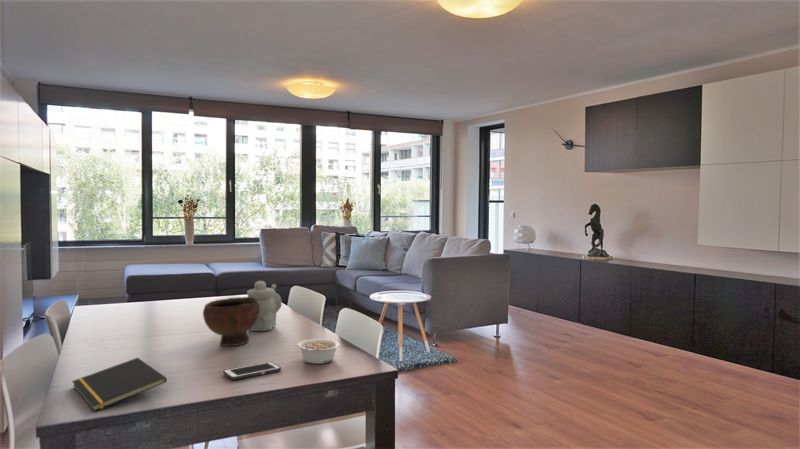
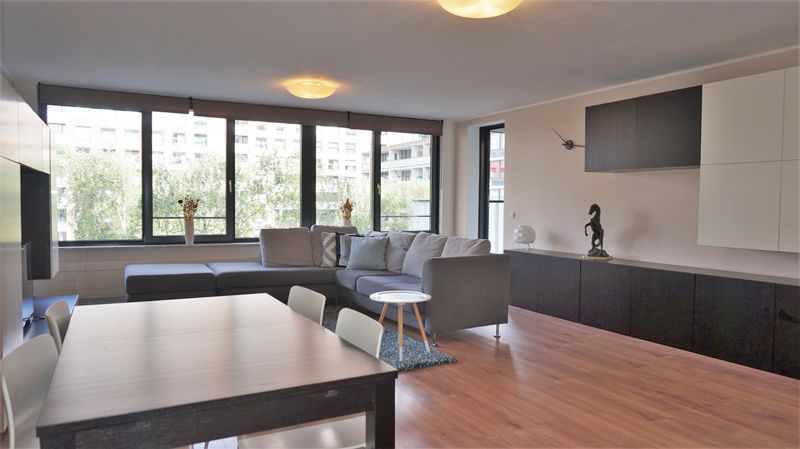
- cell phone (252, 370)
- legume (319, 350)
- teapot (264, 303)
- bowl (231, 321)
- notepad (118, 381)
